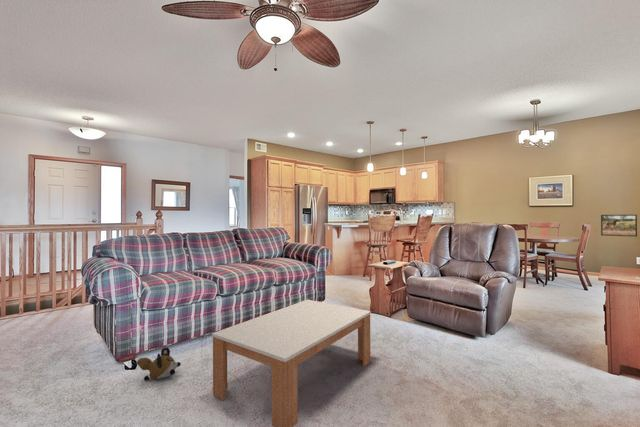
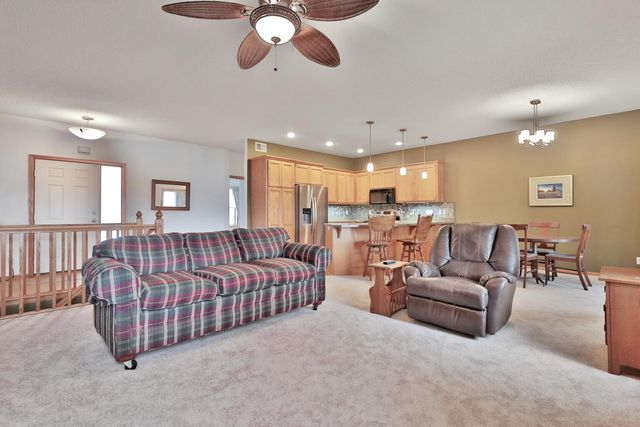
- coffee table (299, 348)
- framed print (618, 225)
- plush toy (157, 363)
